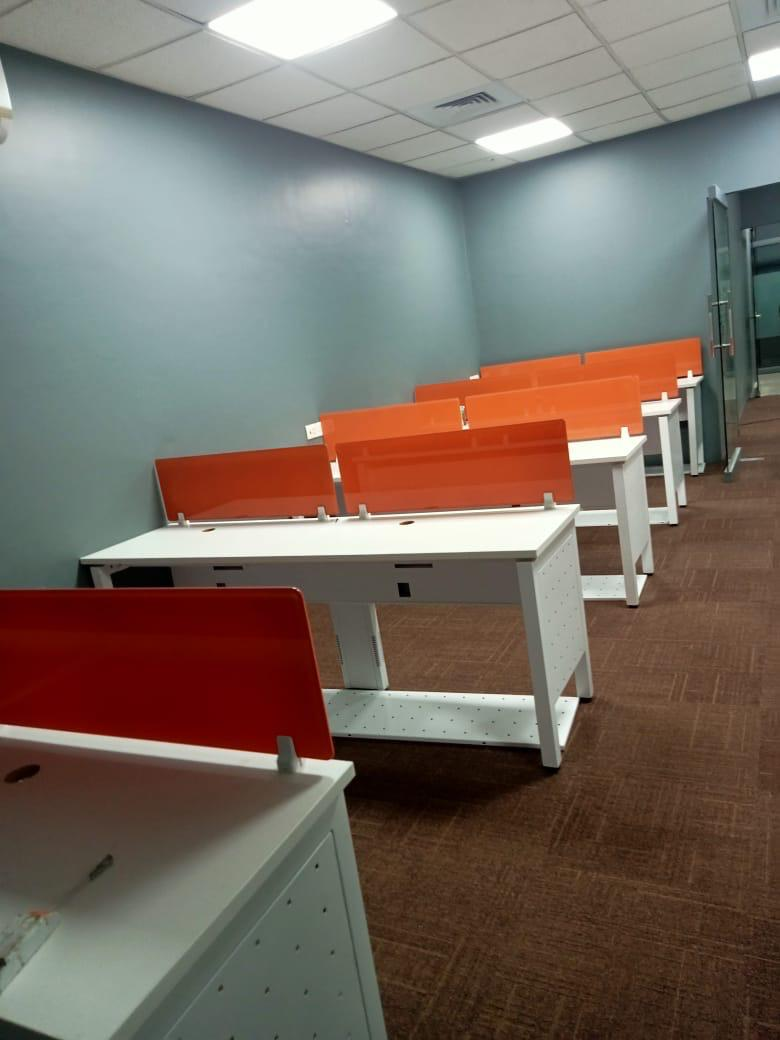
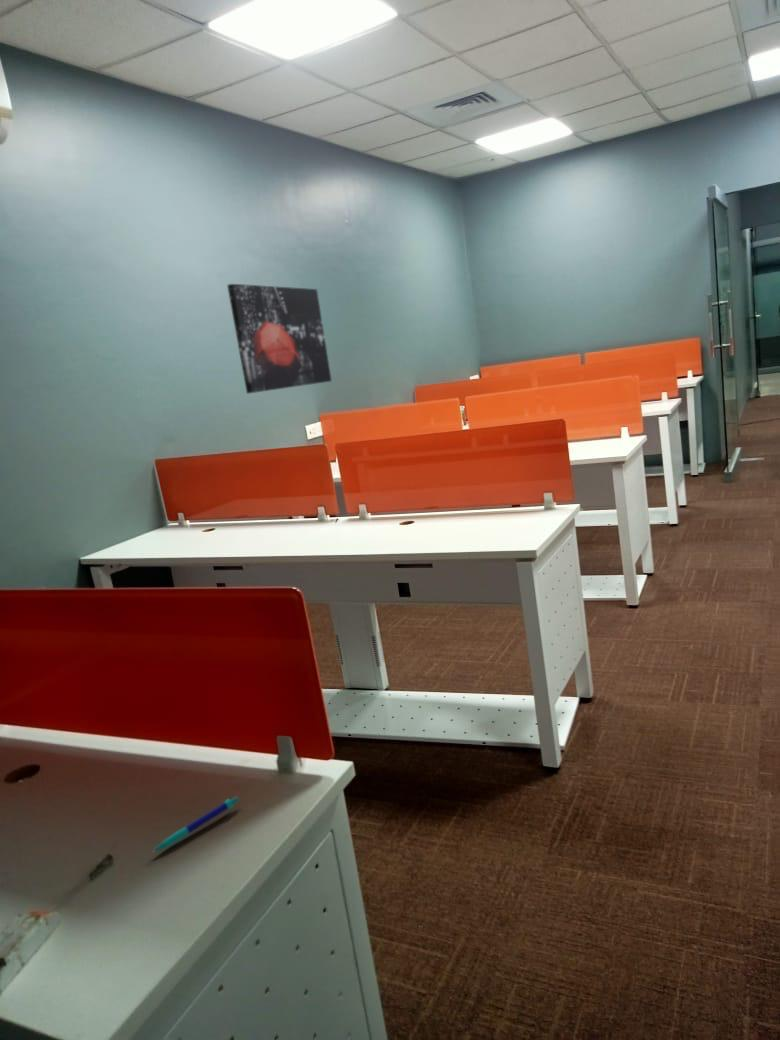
+ wall art (284, 337)
+ pen (195, 823)
